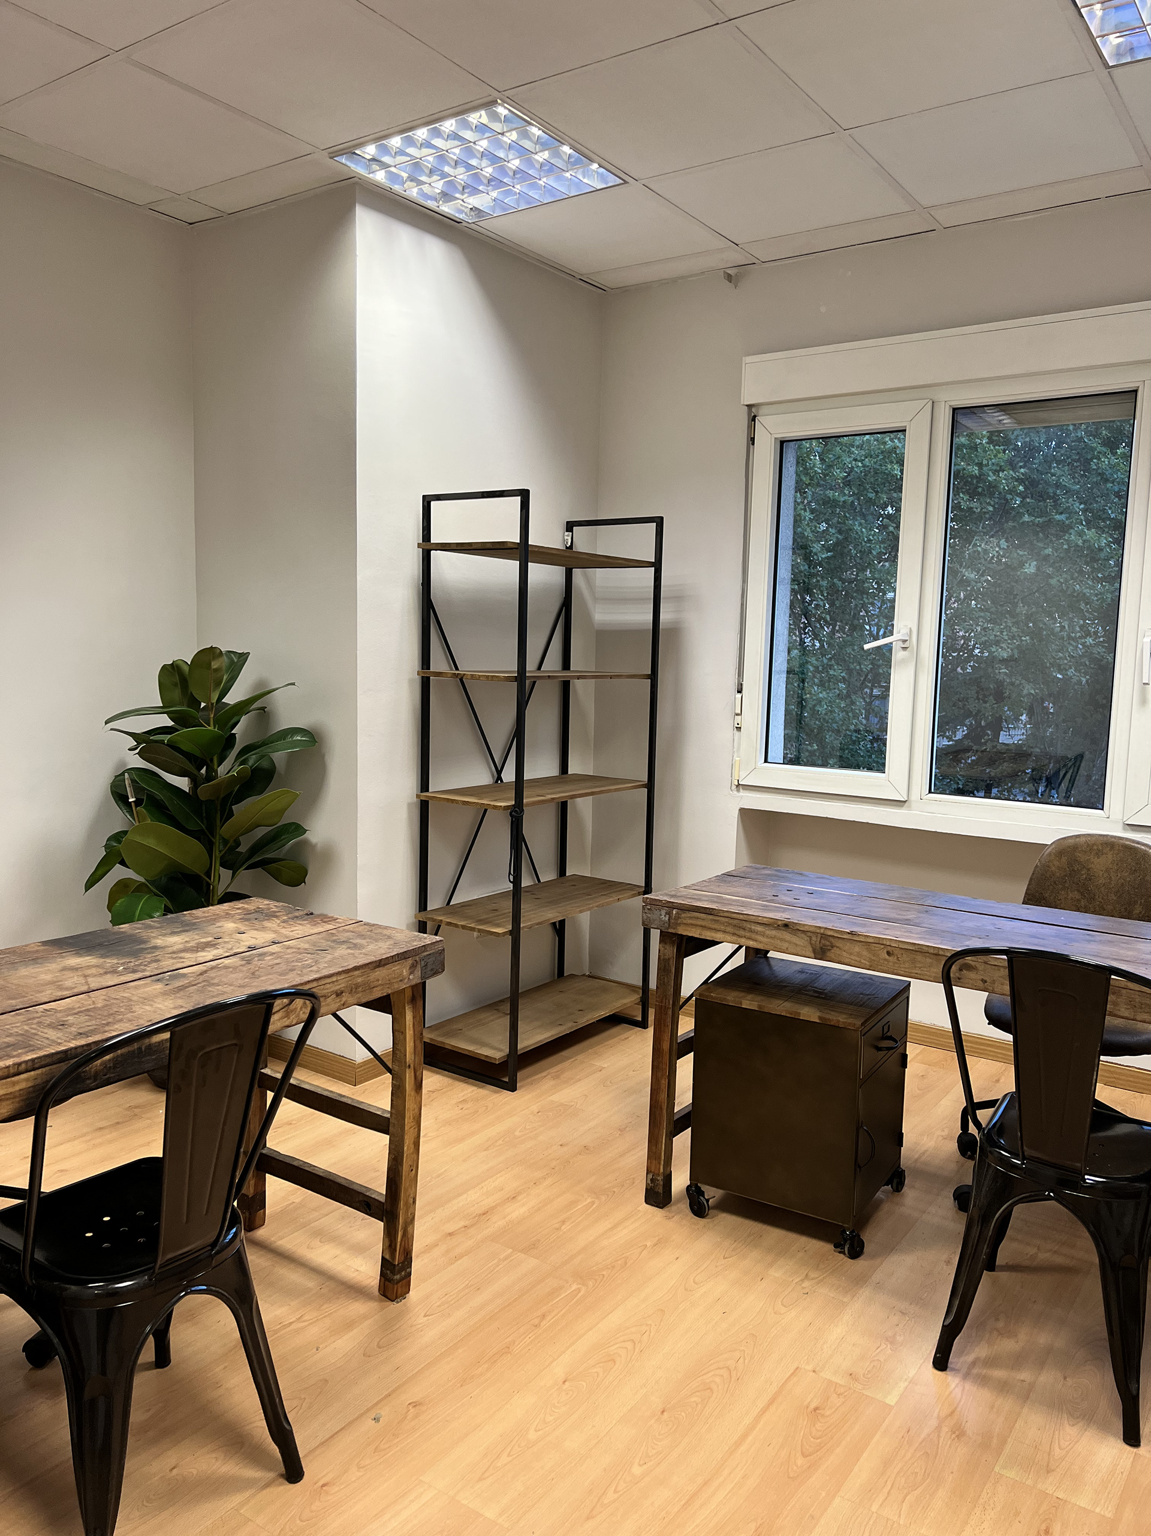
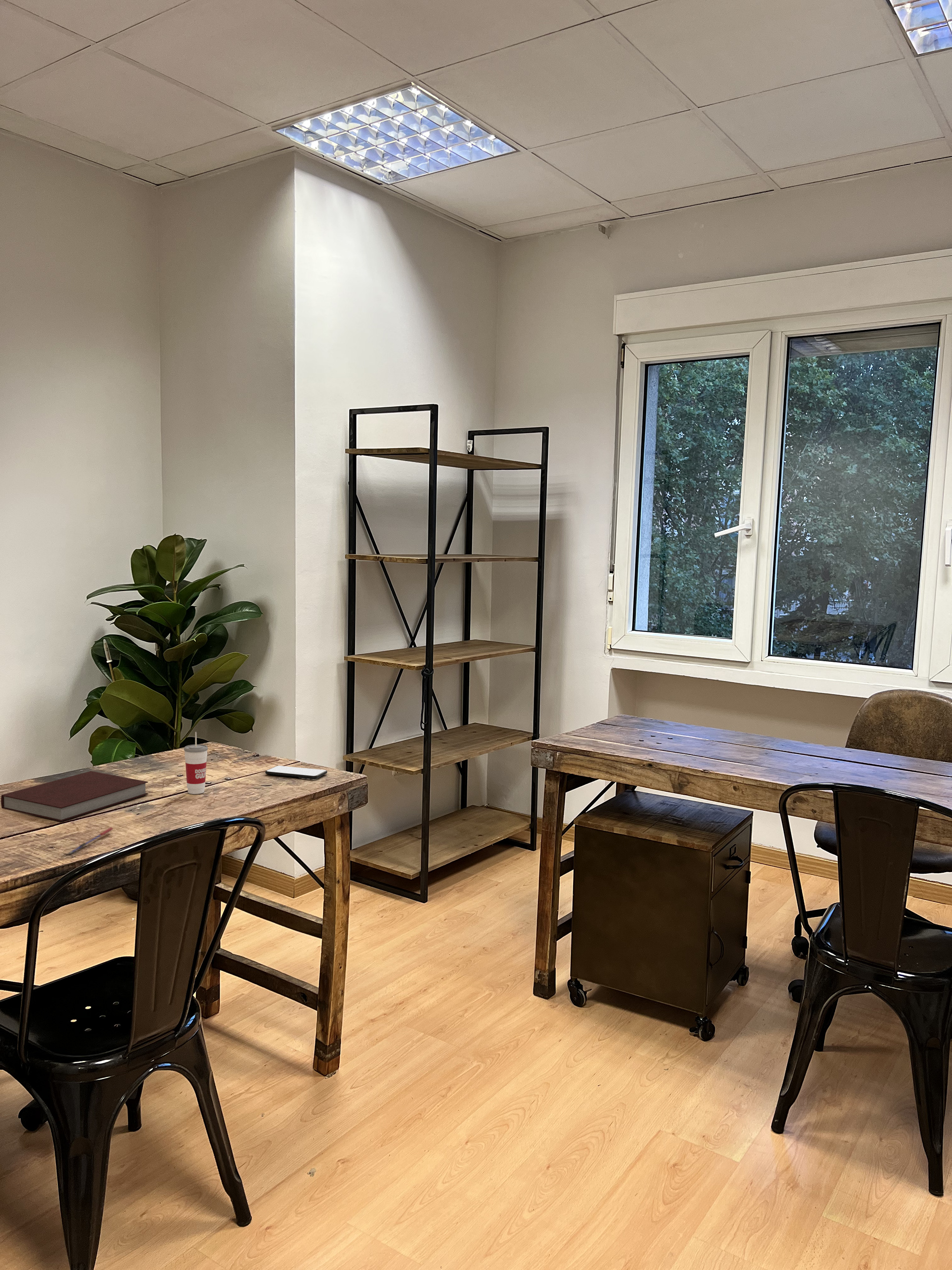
+ smartphone (296, 772)
+ pen (91, 840)
+ cup (196, 762)
+ notebook (77, 794)
